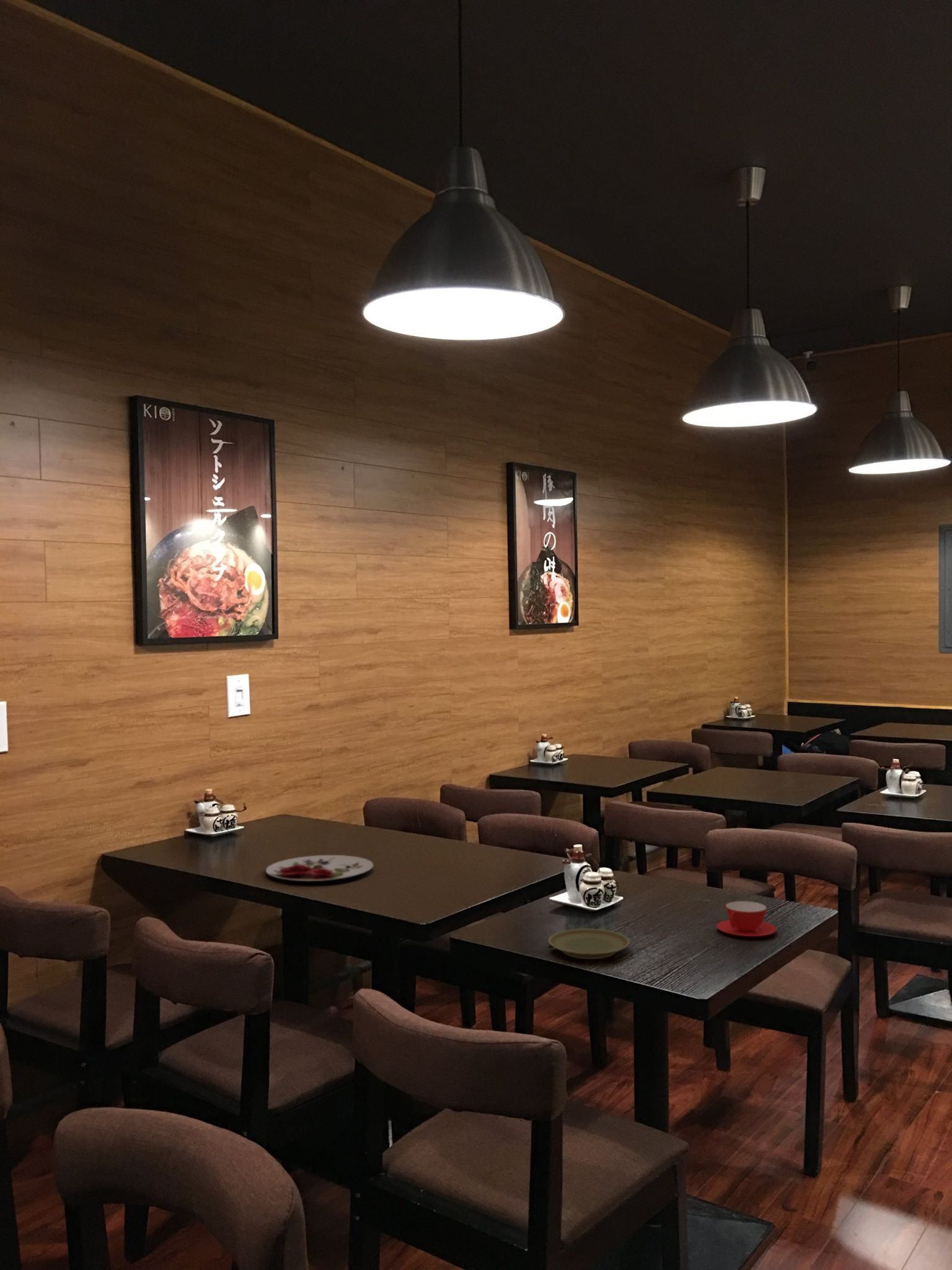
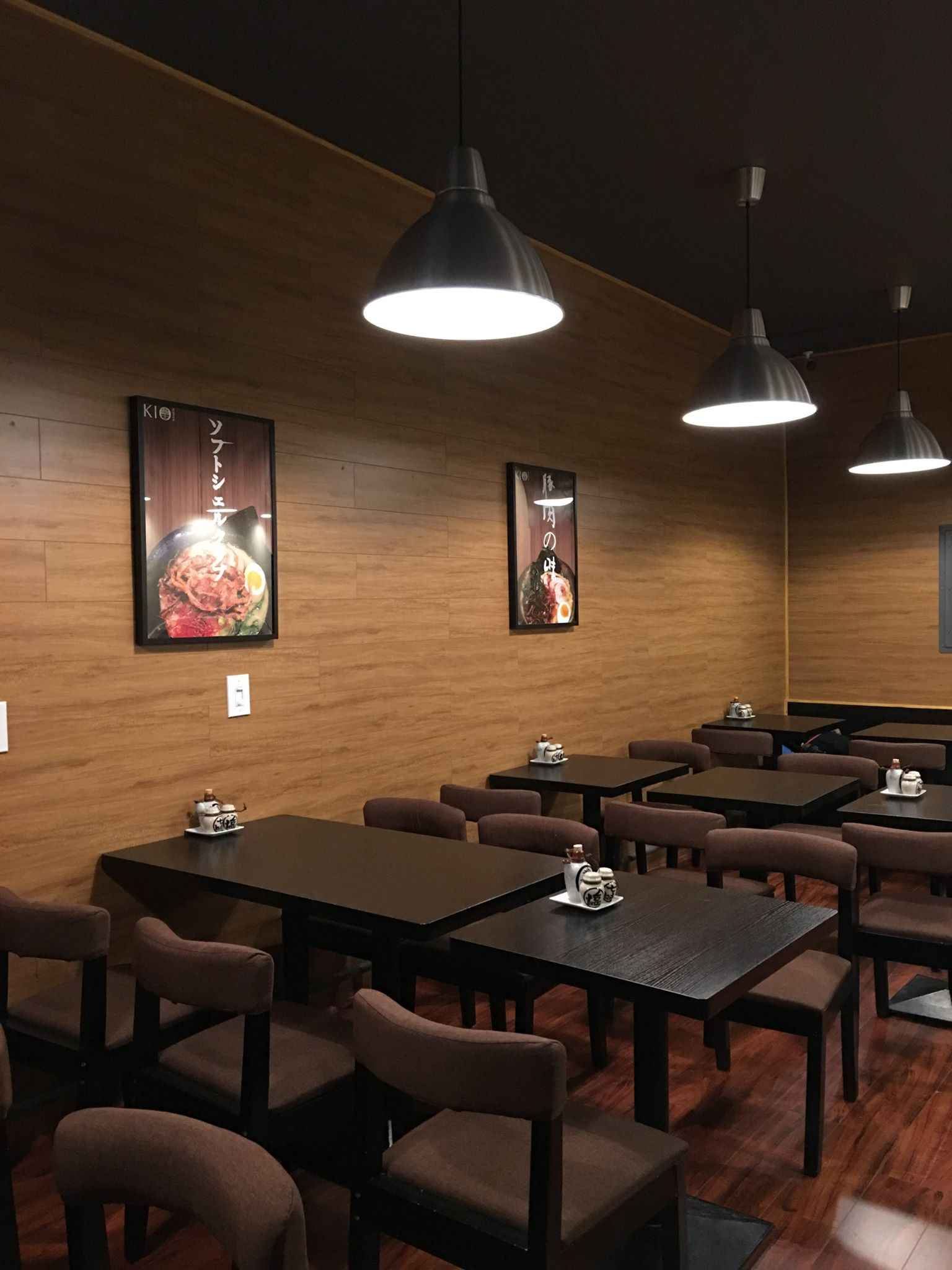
- plate (589, 945)
- teacup (746, 918)
- plate (320, 866)
